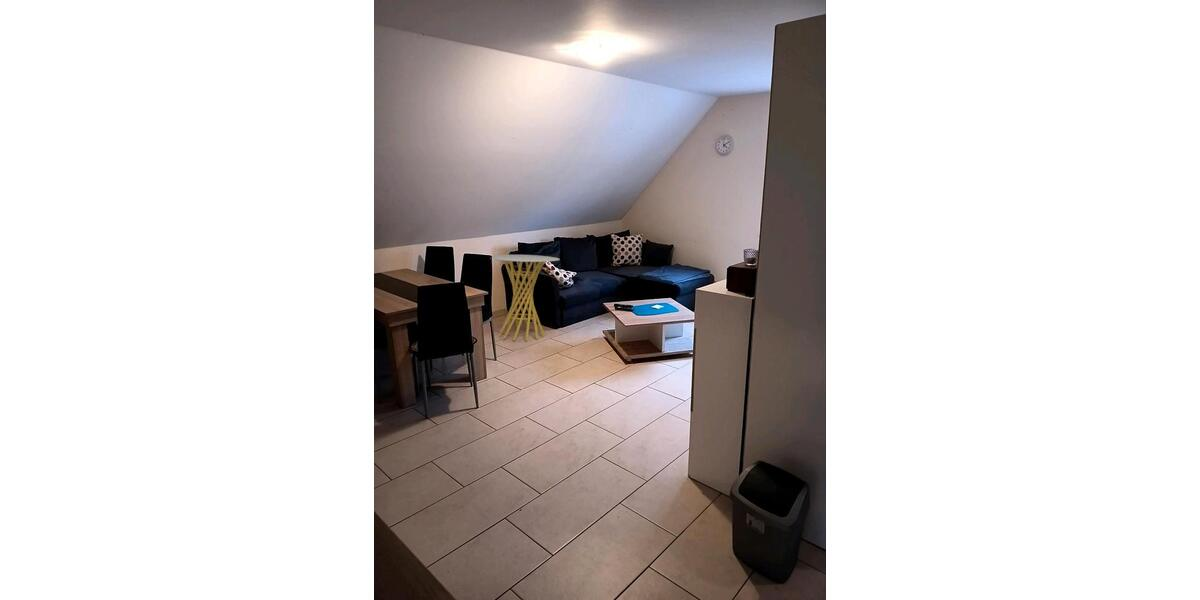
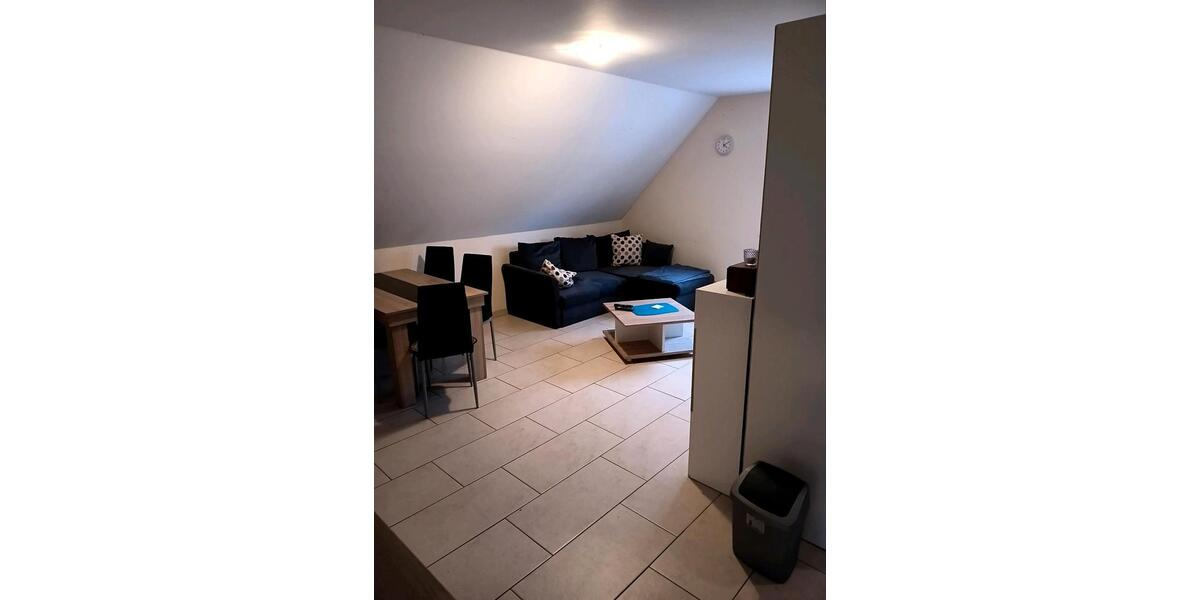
- side table (522, 296)
